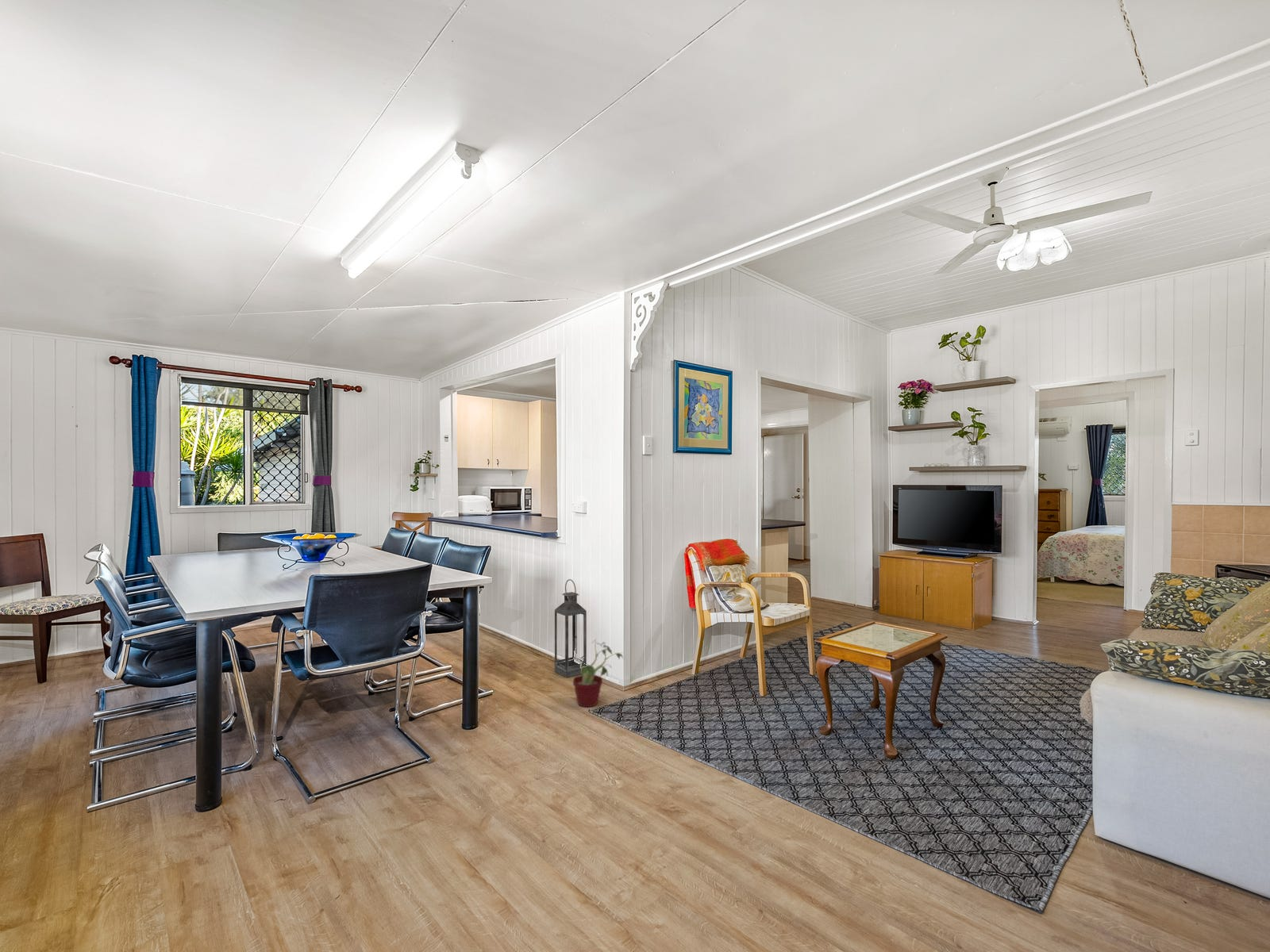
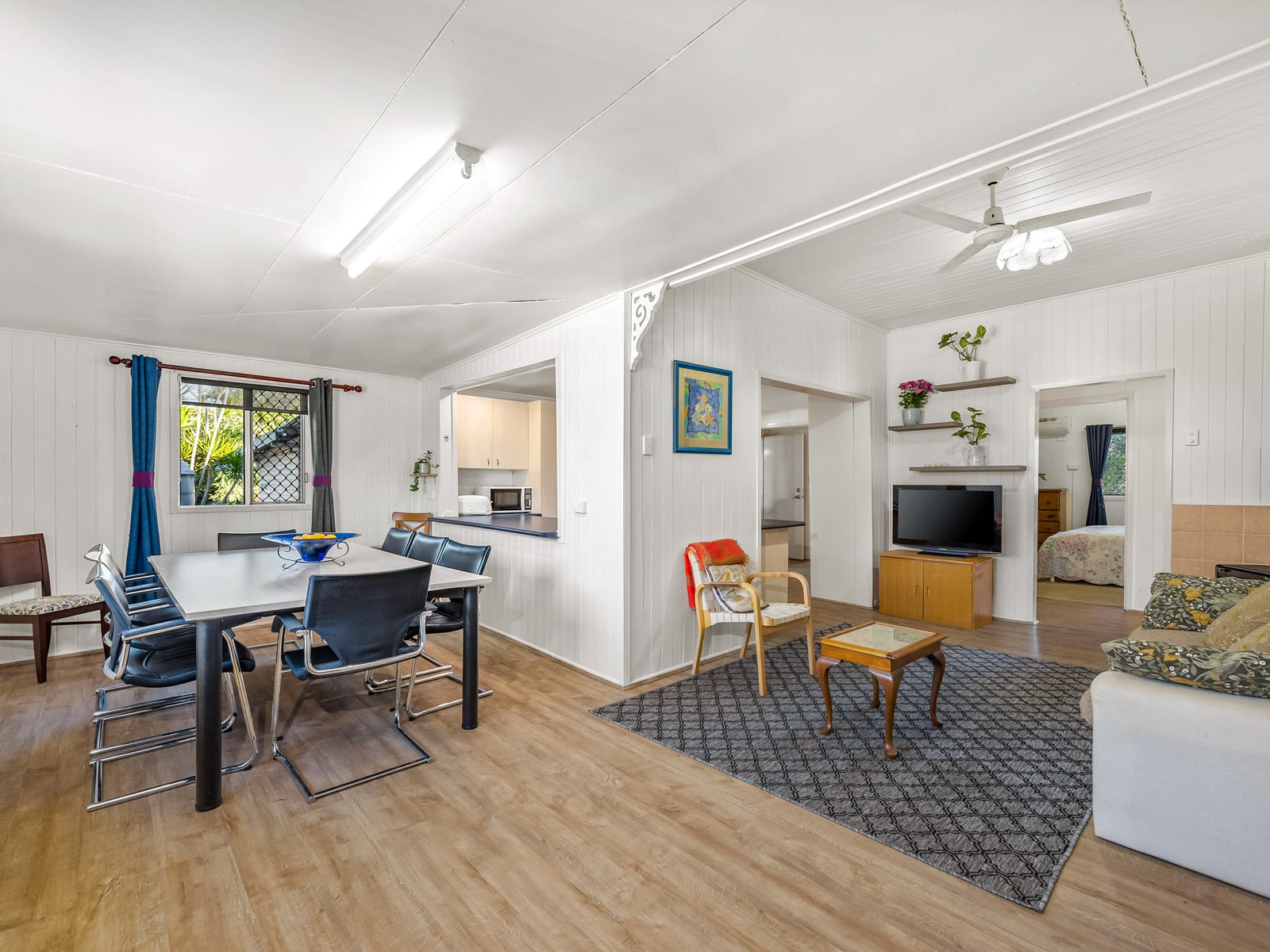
- lantern (572, 625)
- potted plant (598, 669)
